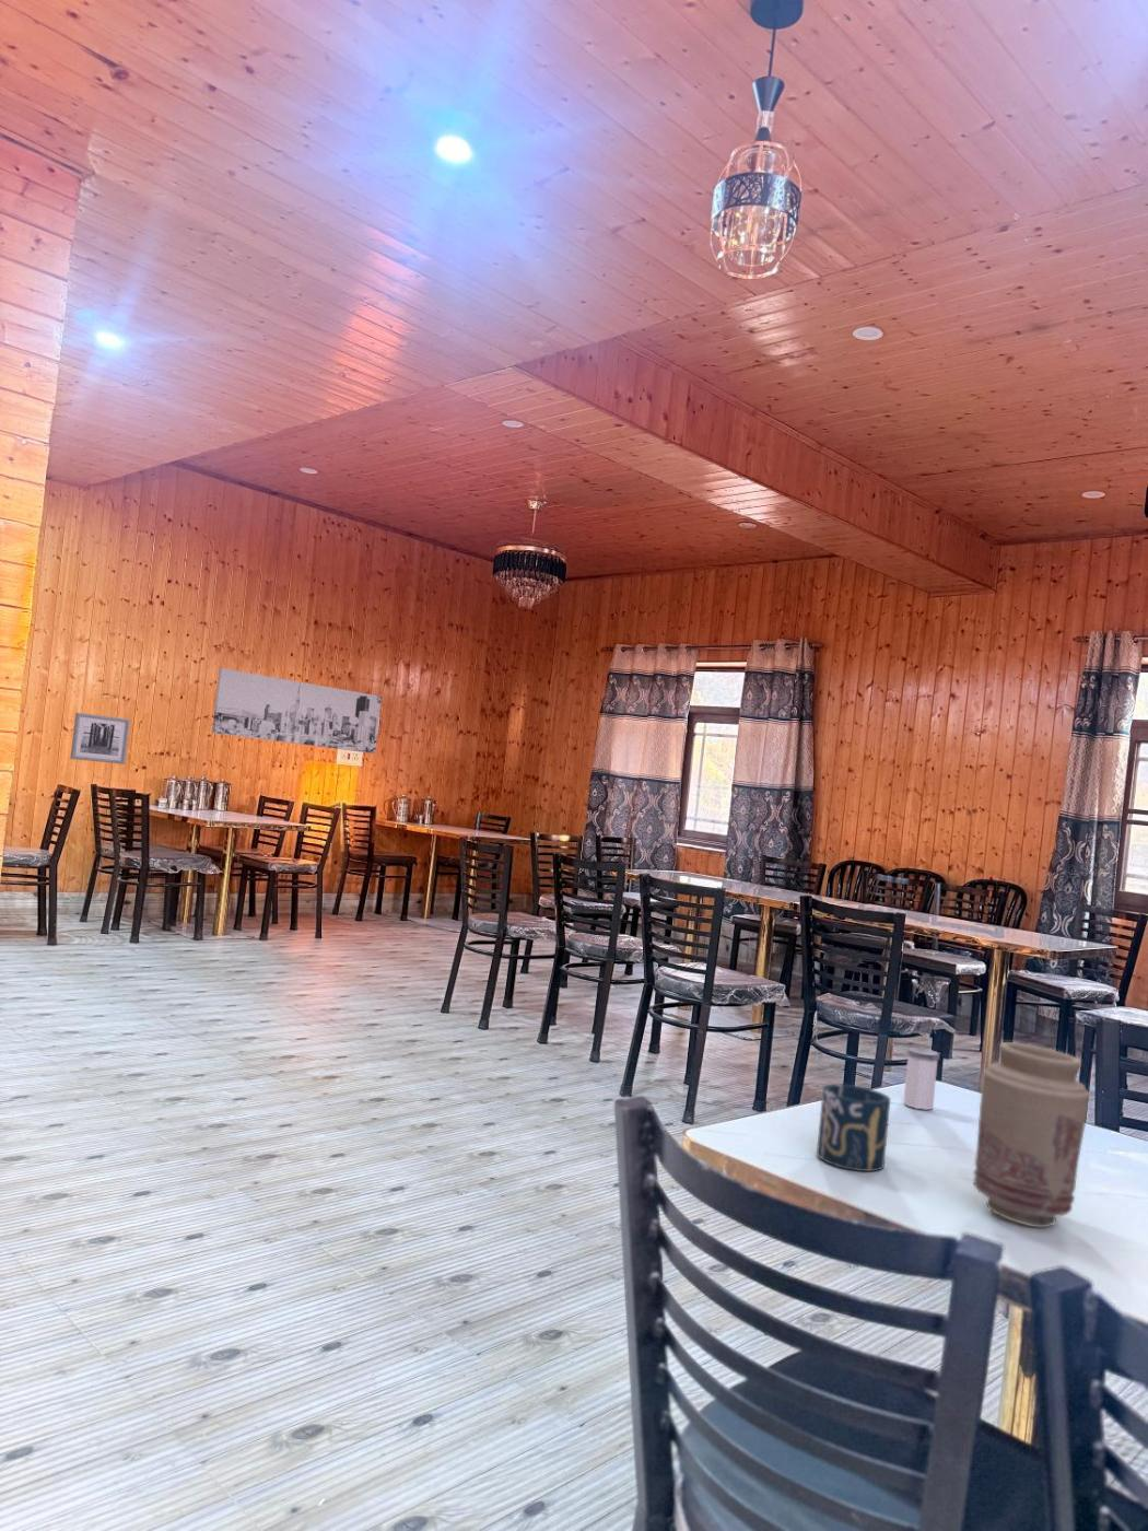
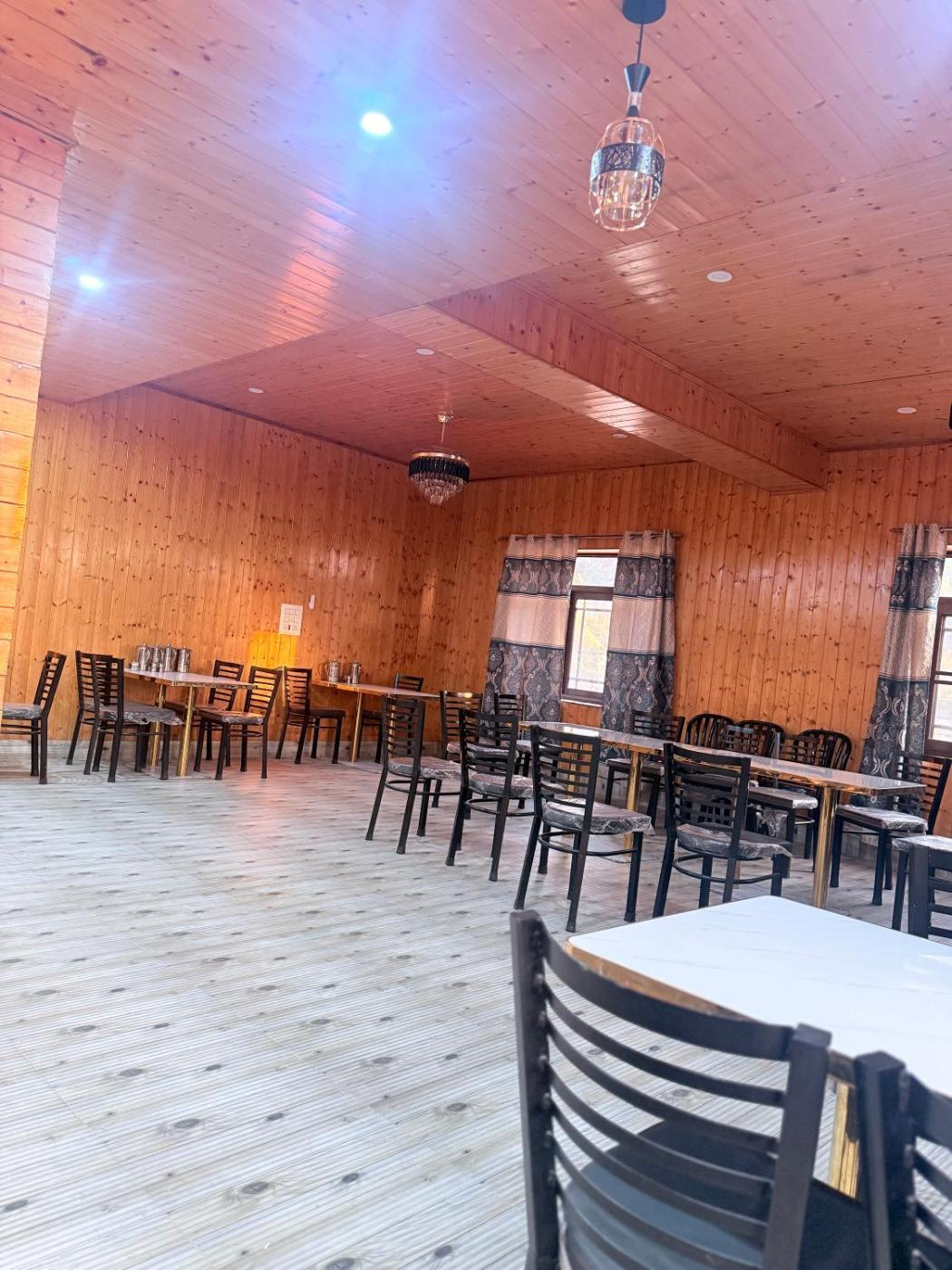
- wall art (100, 738)
- cup (855, 1124)
- wall art (301, 712)
- vase (1030, 1132)
- salt shaker (920, 1078)
